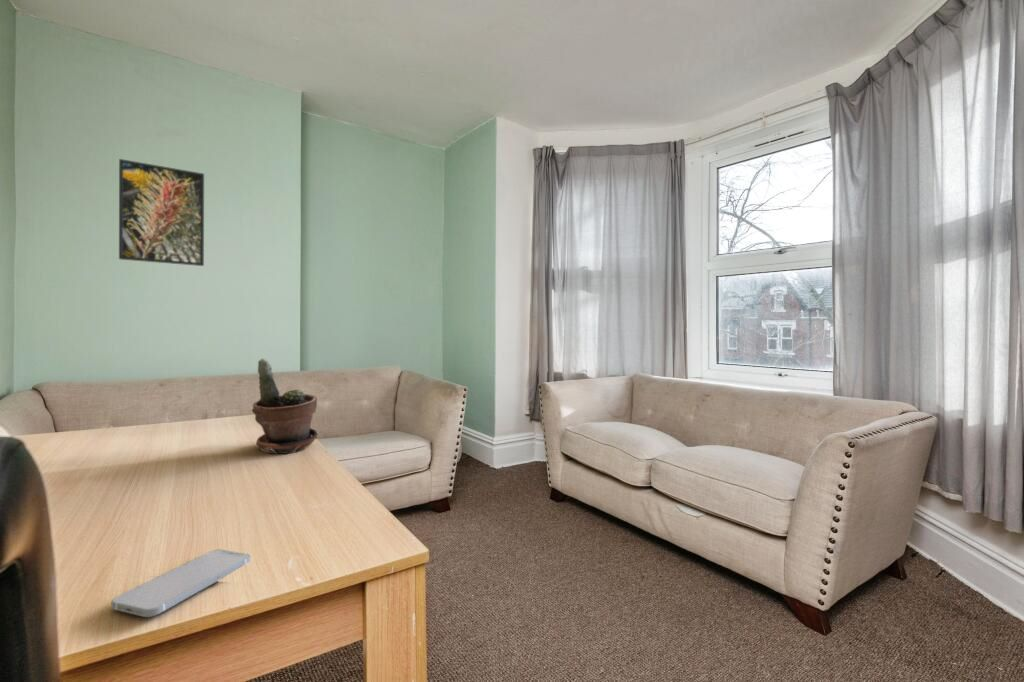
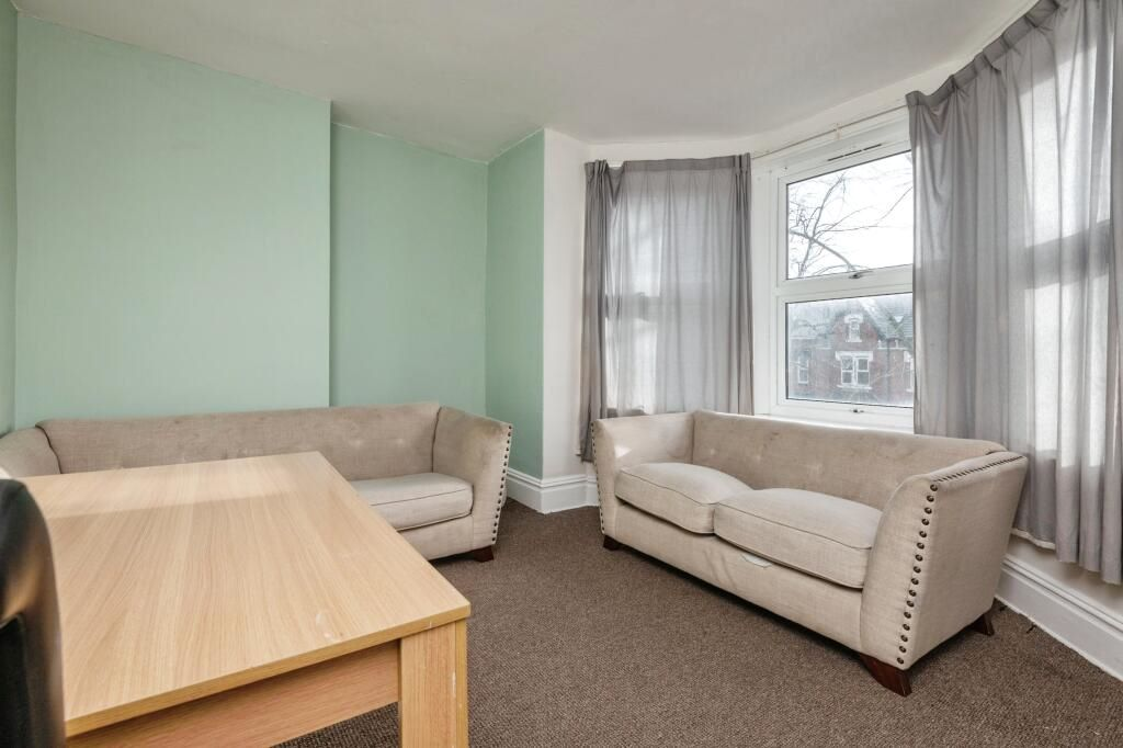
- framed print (163, 214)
- smartphone (187, 579)
- potted plant (286, 403)
